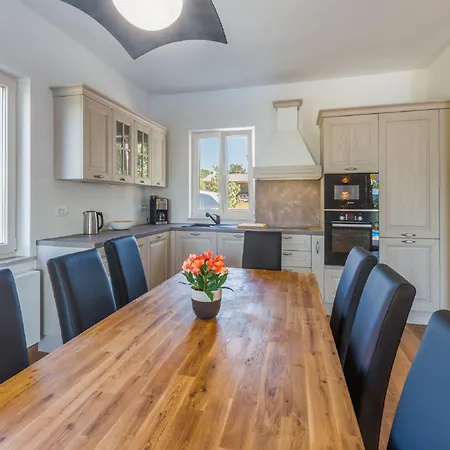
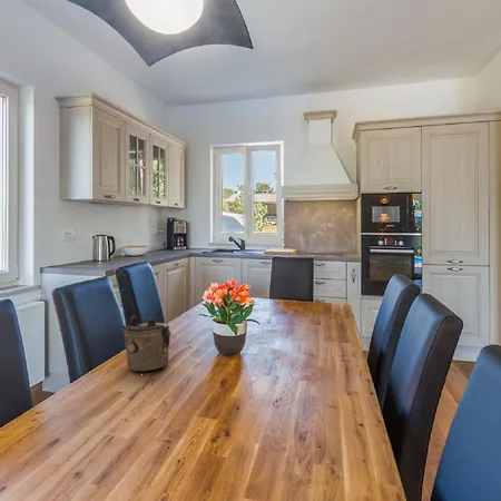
+ teapot (145, 341)
